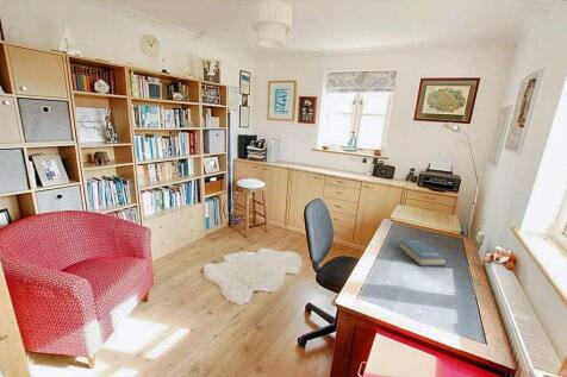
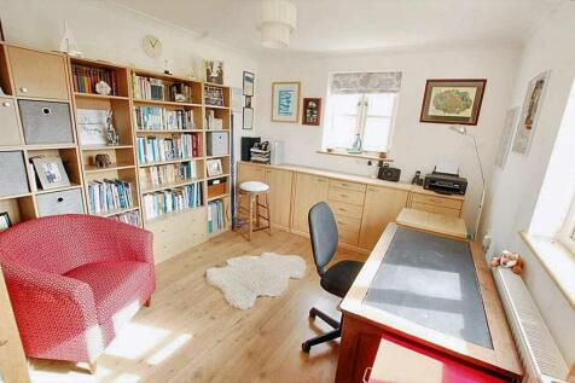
- hardback book (422, 252)
